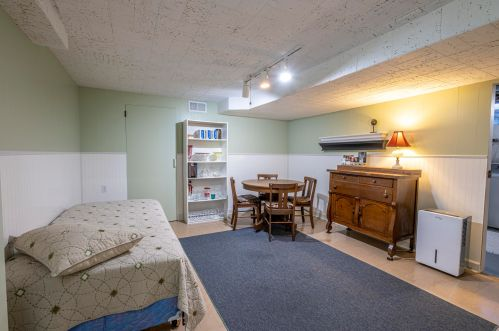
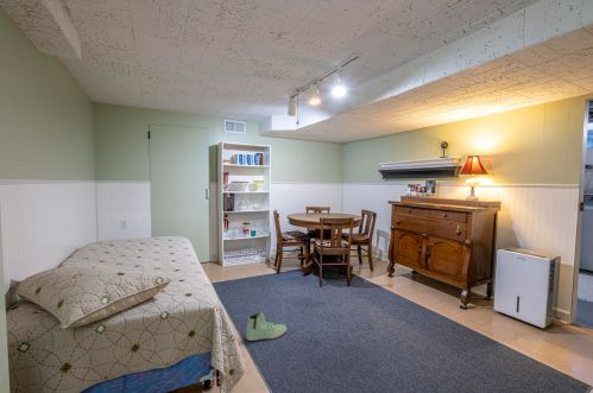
+ sneaker (266, 323)
